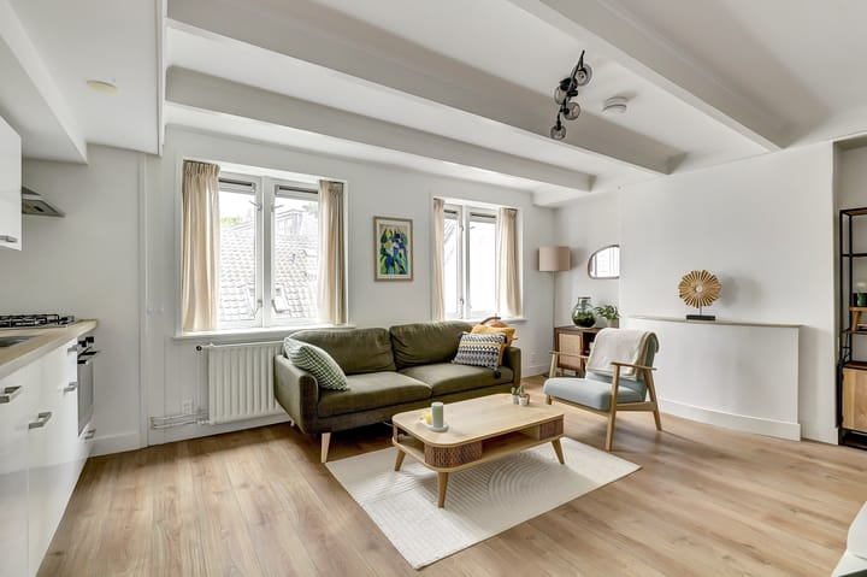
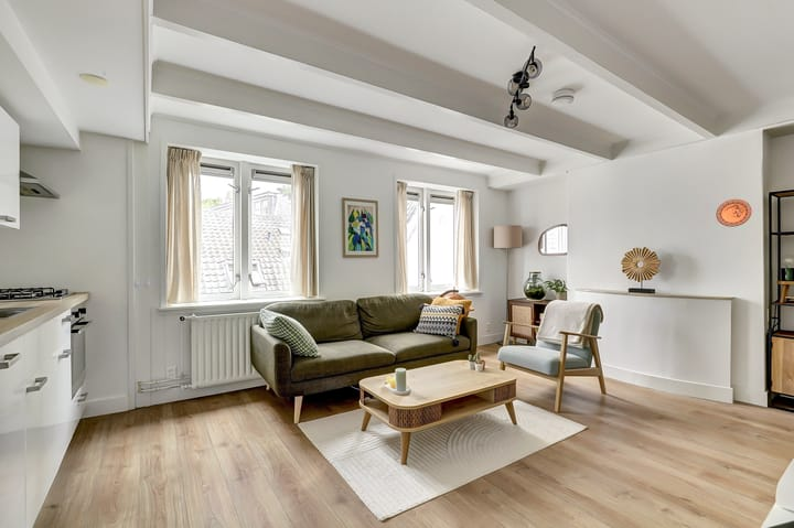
+ decorative plate (733, 213)
